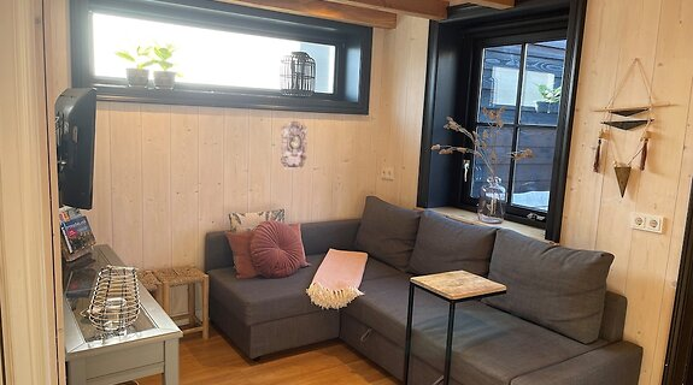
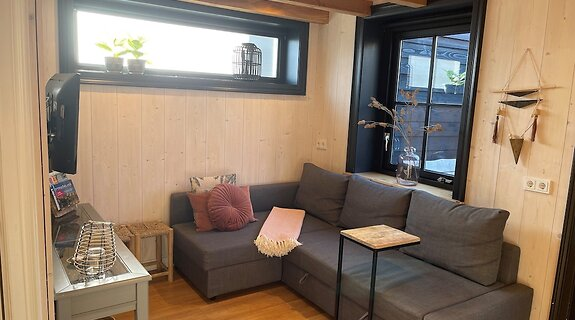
- wall ornament (294, 144)
